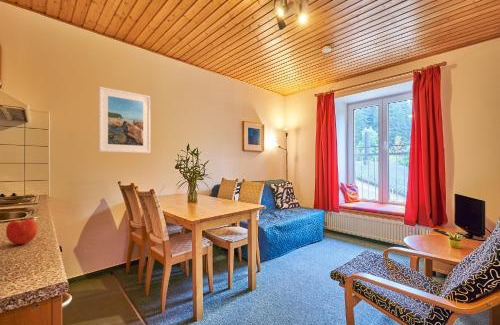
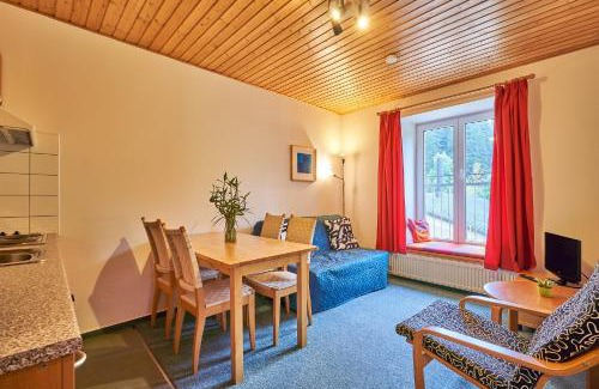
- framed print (126, 122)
- apple (22, 230)
